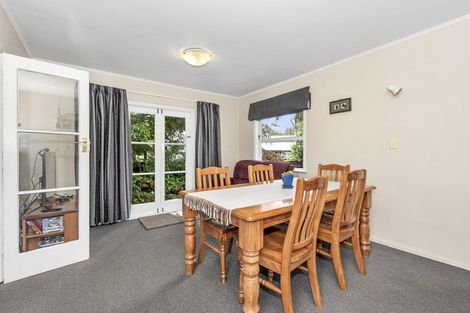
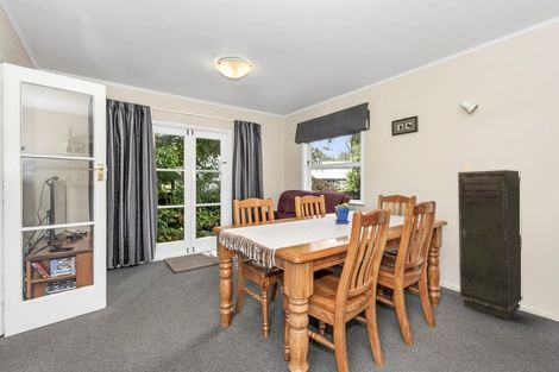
+ storage cabinet (489, 239)
